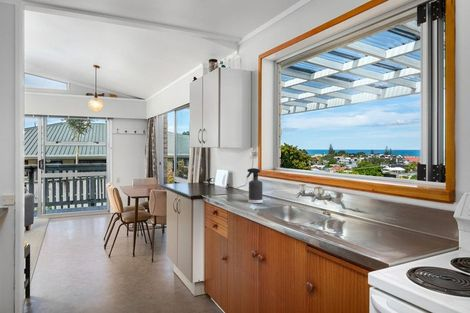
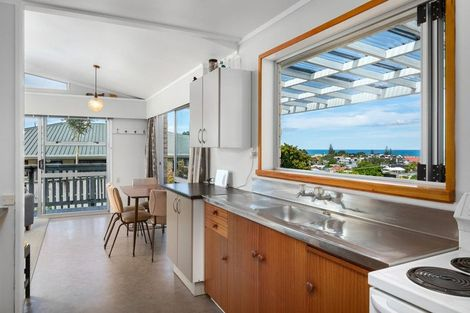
- spray bottle (254, 185)
